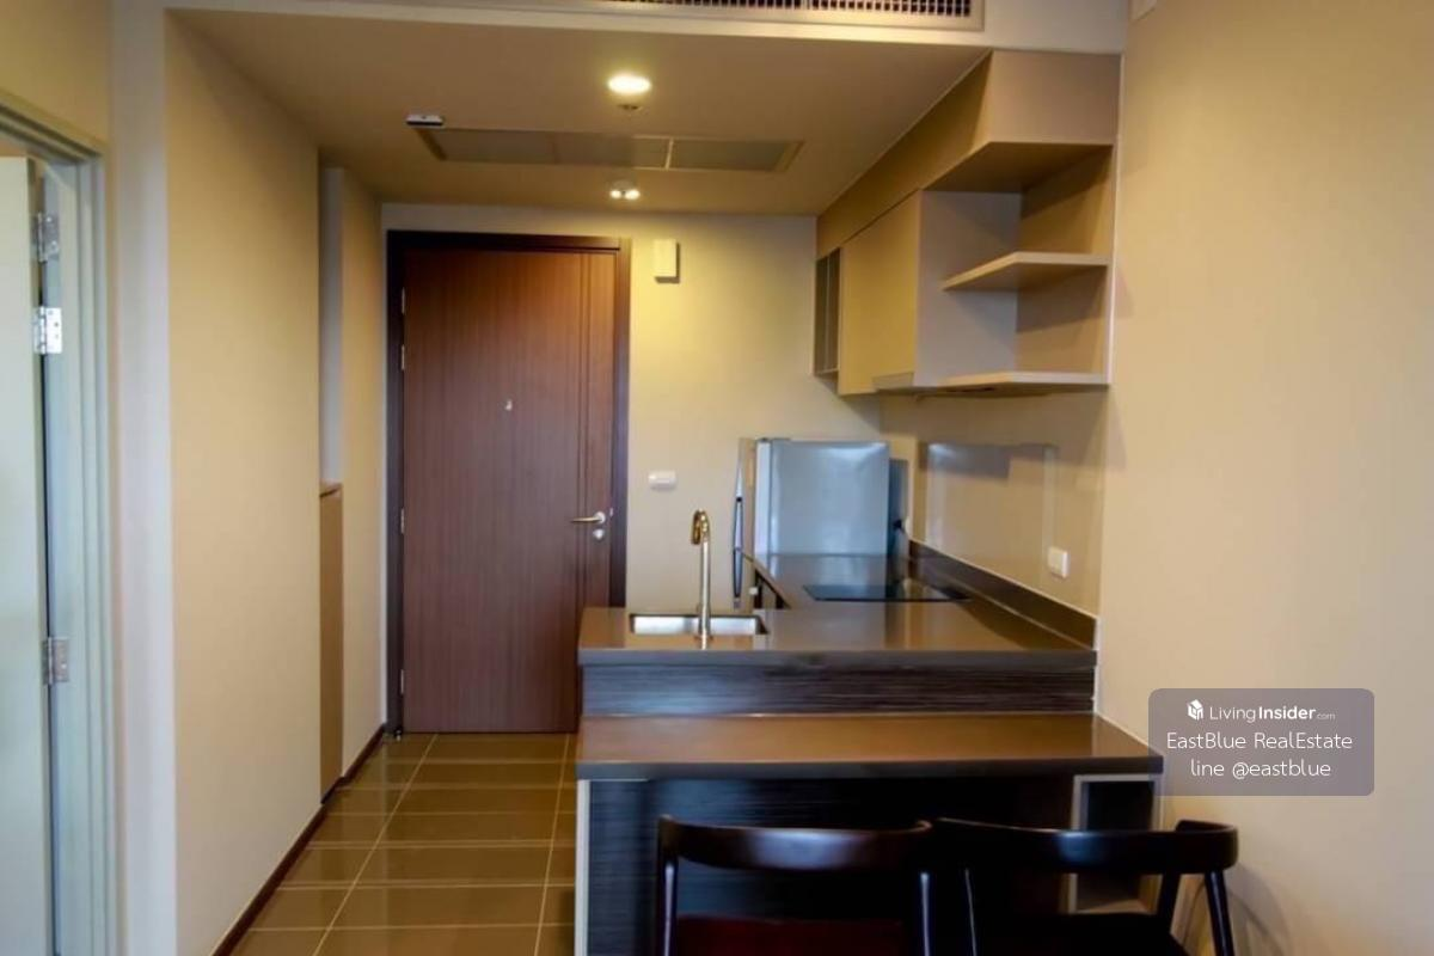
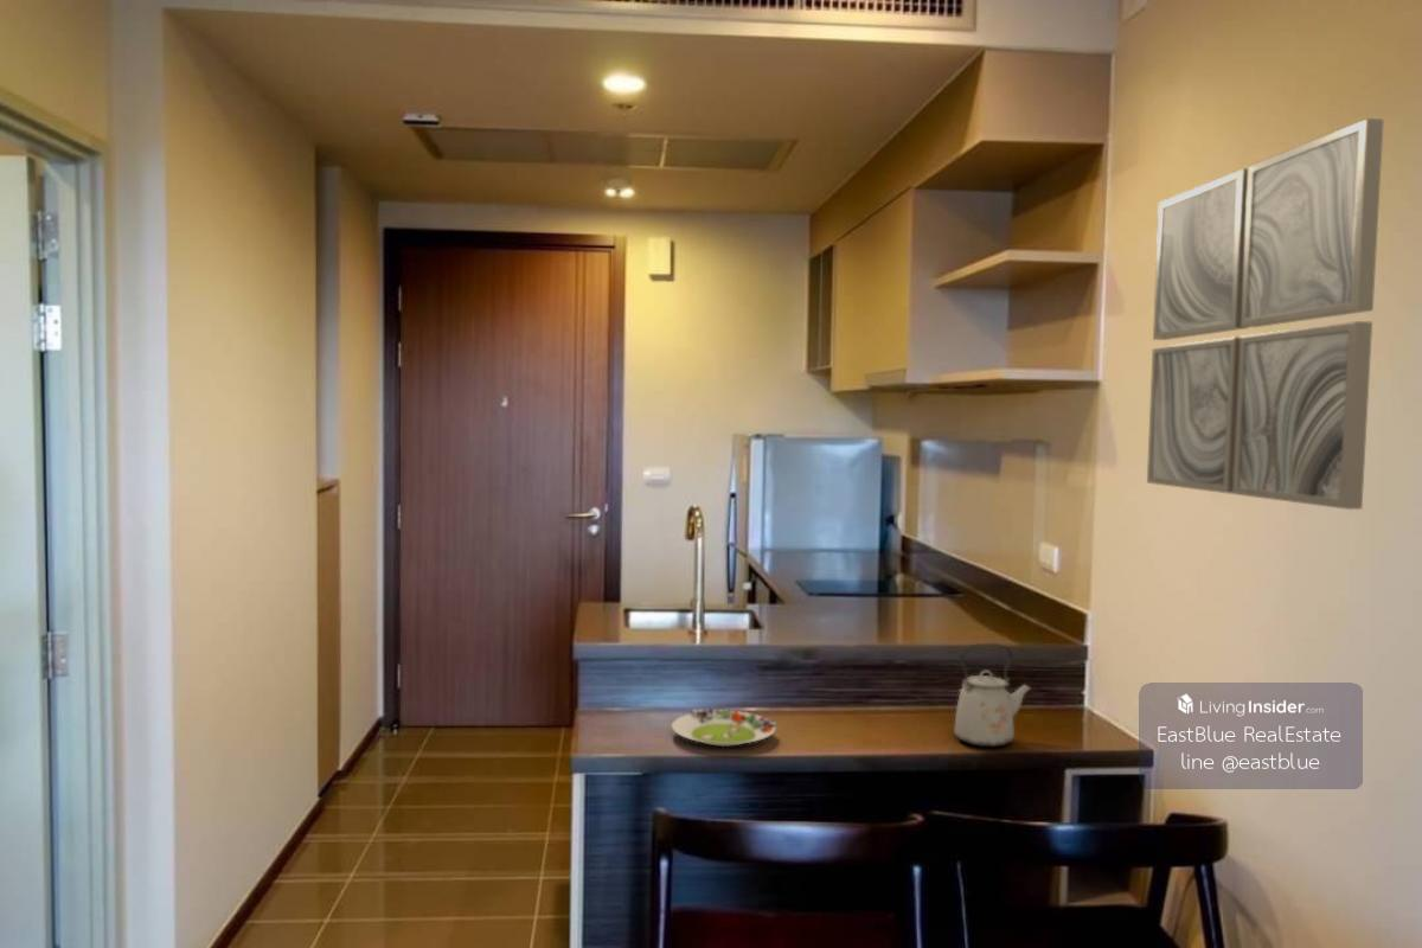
+ kettle (994, 692)
+ wall art (1244, 328)
+ salad plate (723, 729)
